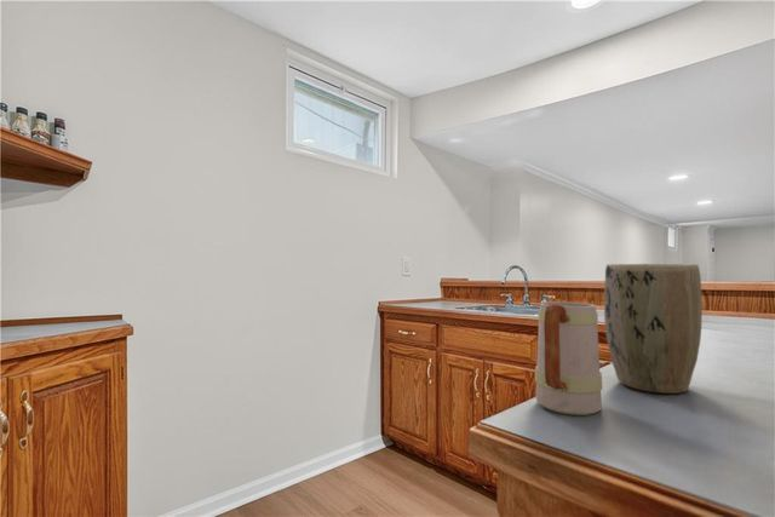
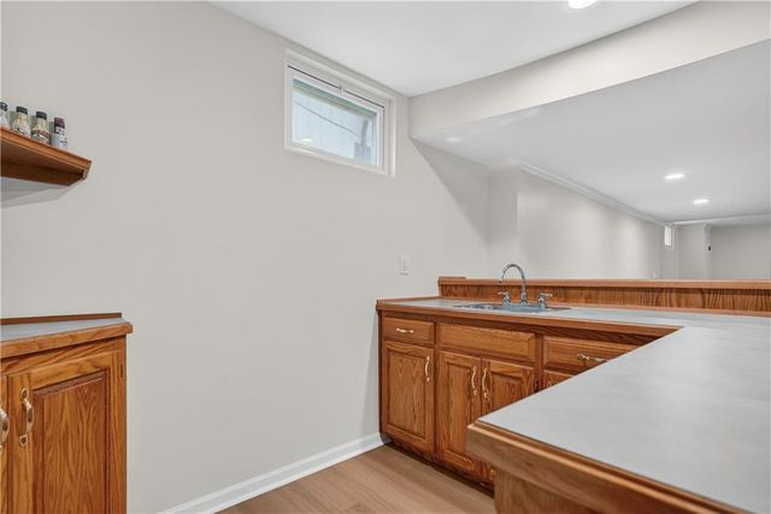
- plant pot (650, 323)
- mug (563, 355)
